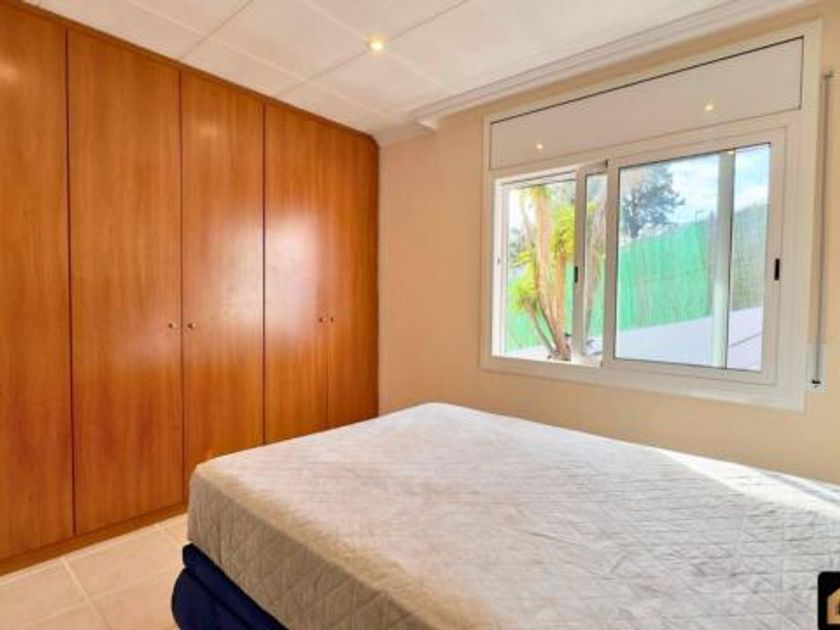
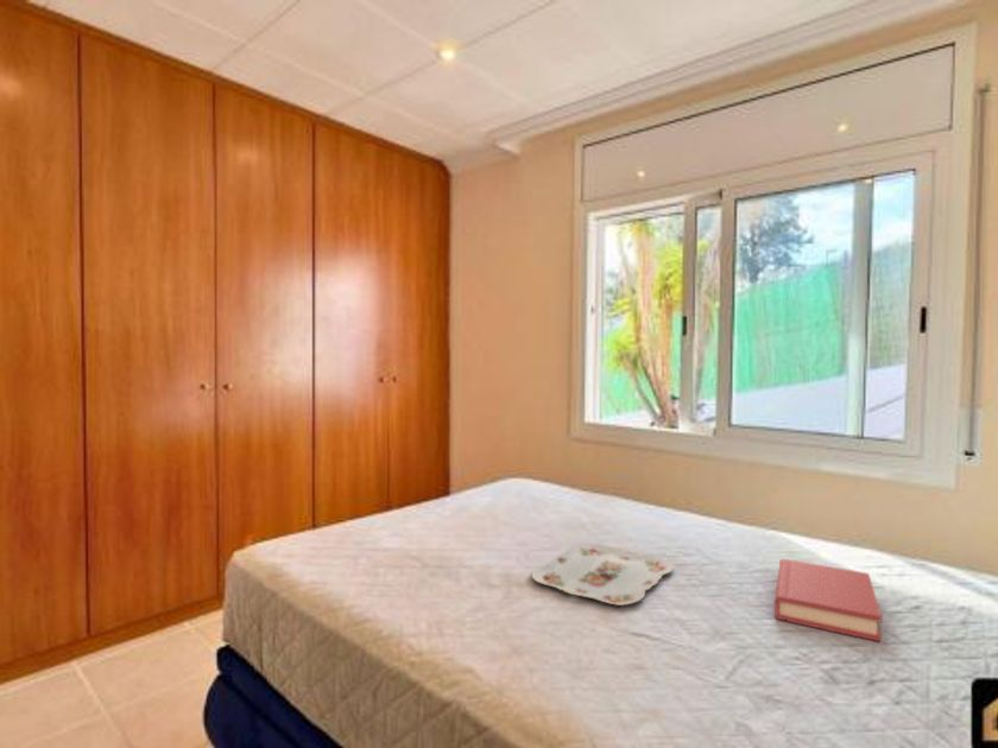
+ hardback book (823, 595)
+ serving tray (604, 571)
